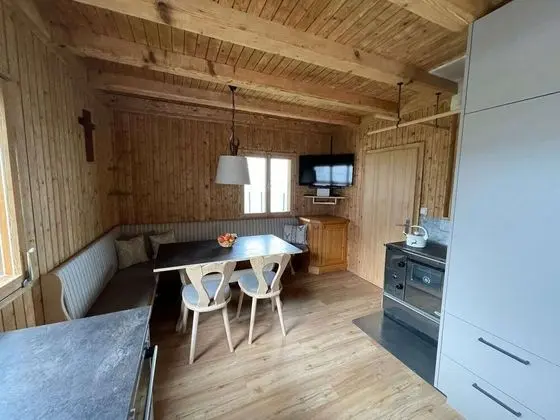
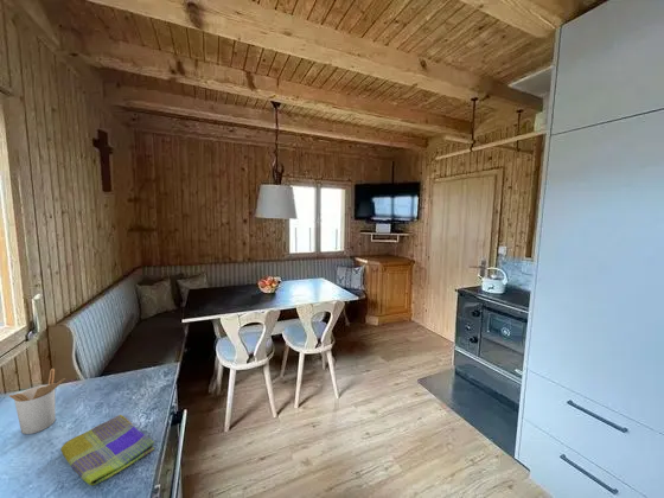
+ utensil holder (42, 402)
+ dish towel (108, 446)
